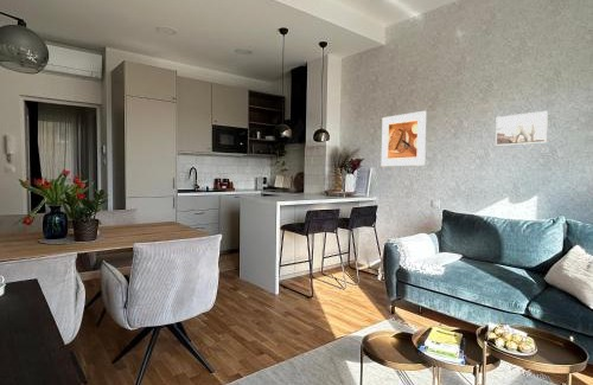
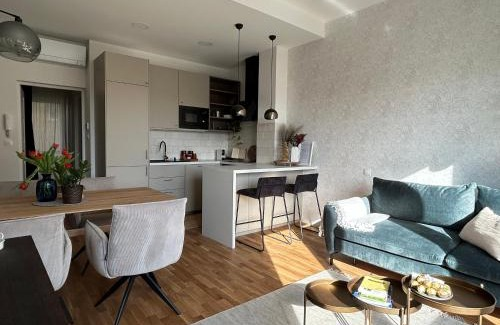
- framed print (519, 129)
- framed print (402, 140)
